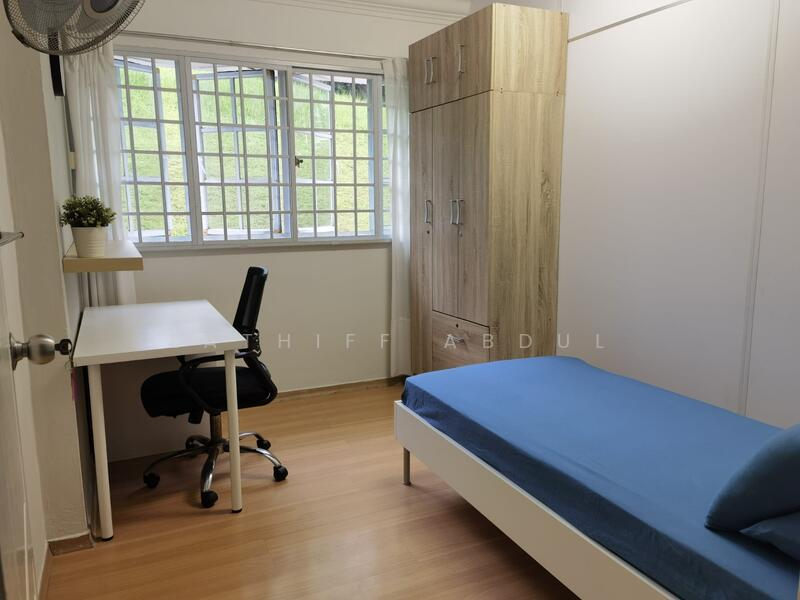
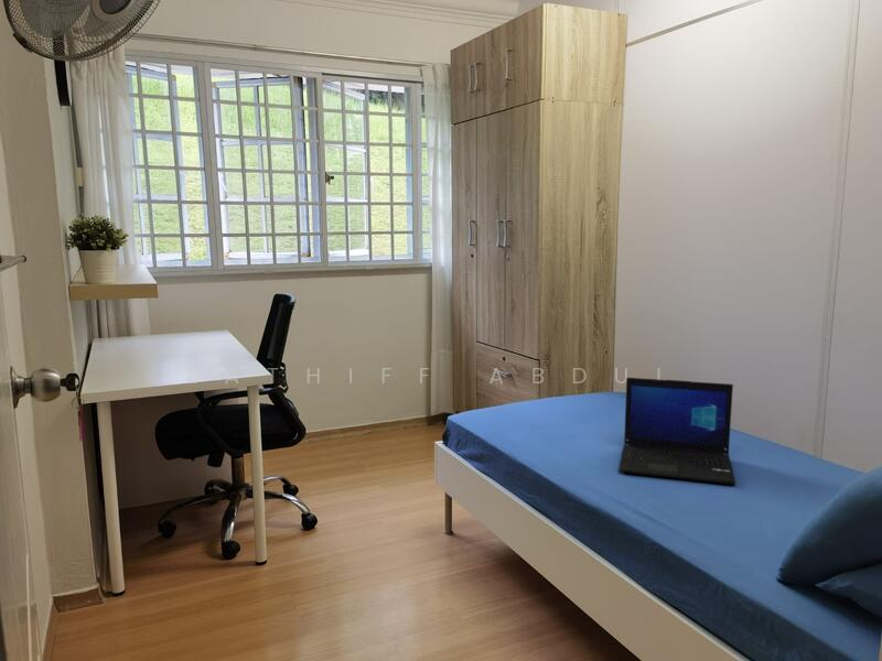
+ laptop (677, 427)
